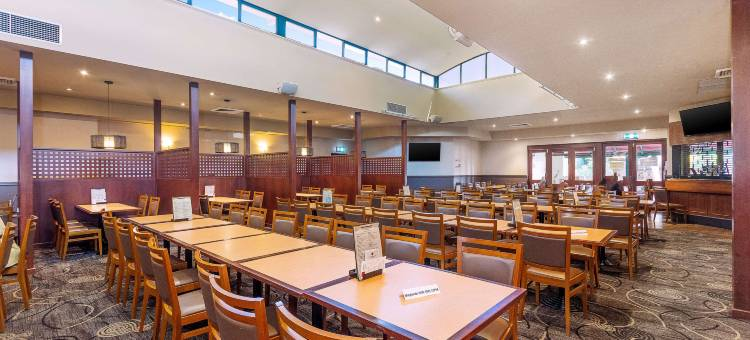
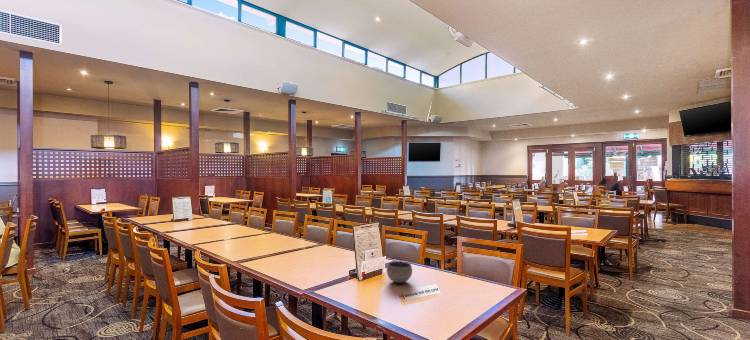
+ bowl (399, 272)
